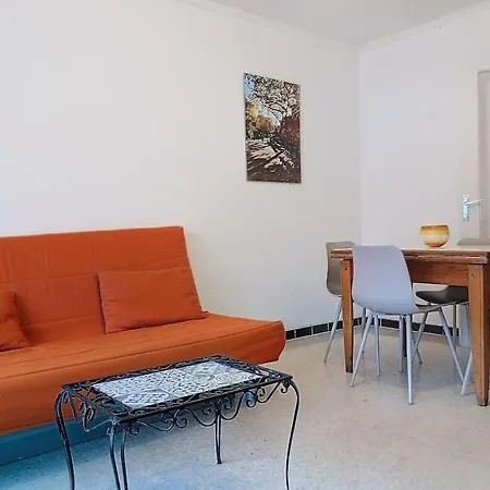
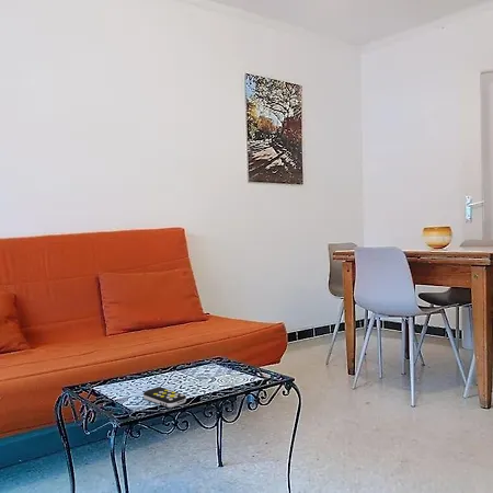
+ remote control (164, 395)
